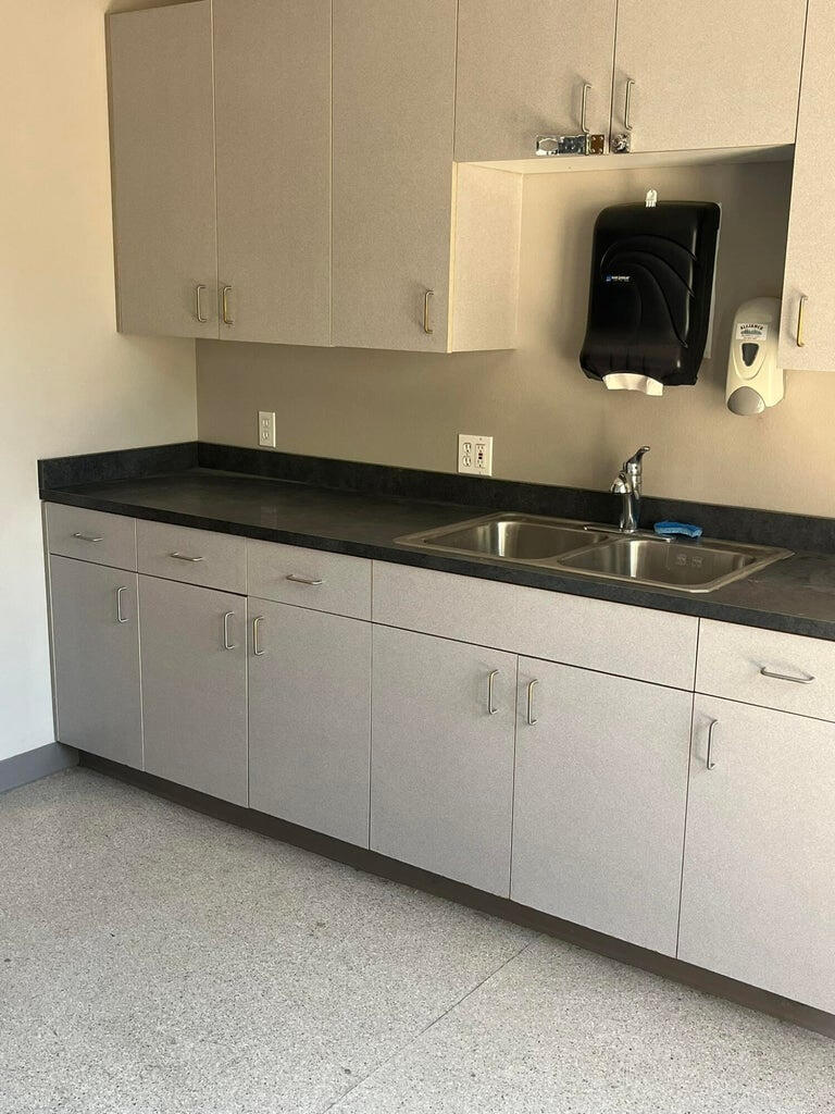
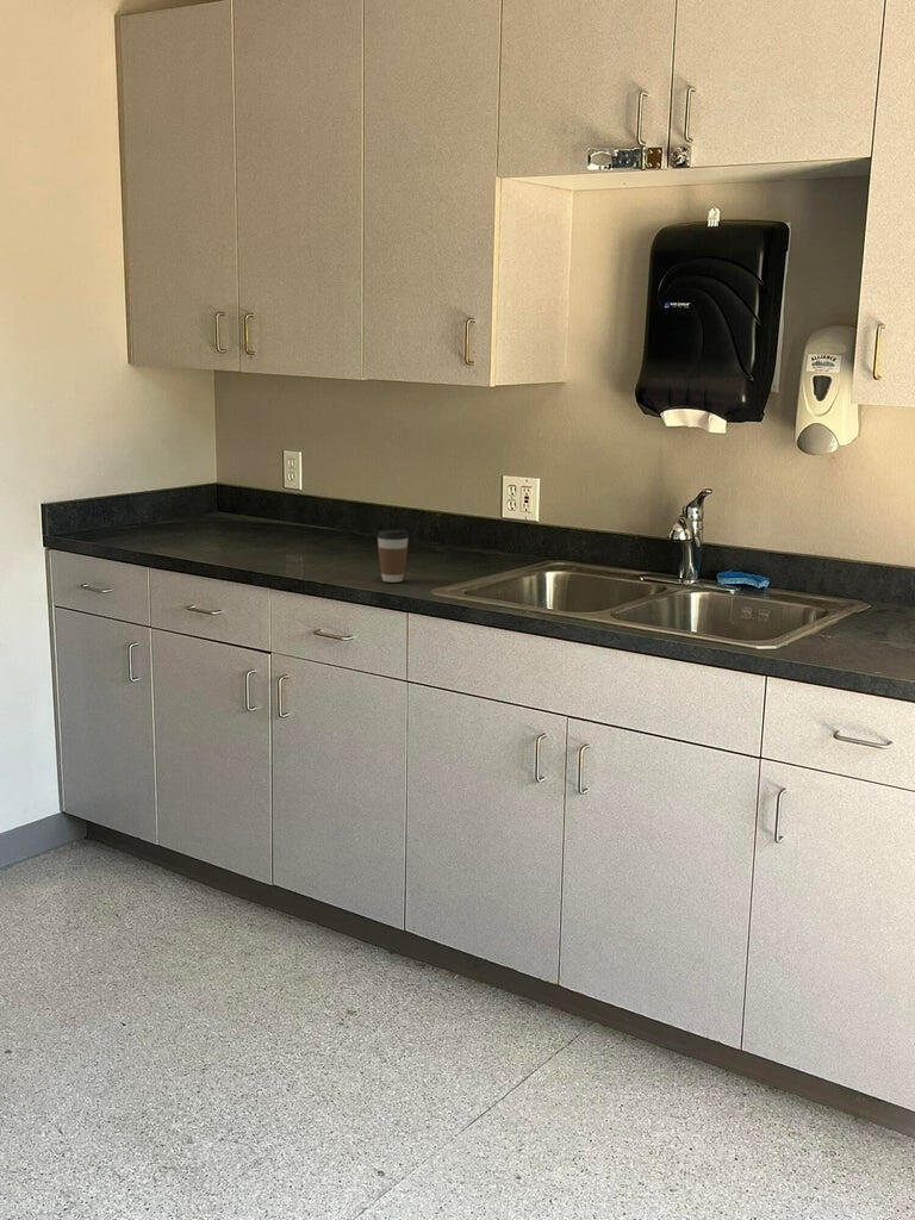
+ coffee cup (392, 555)
